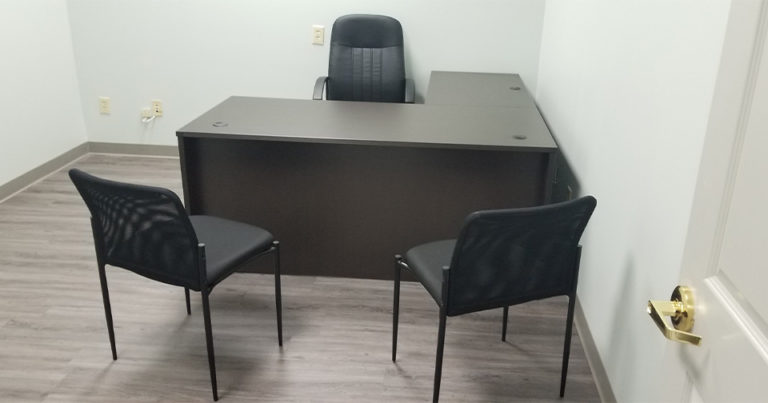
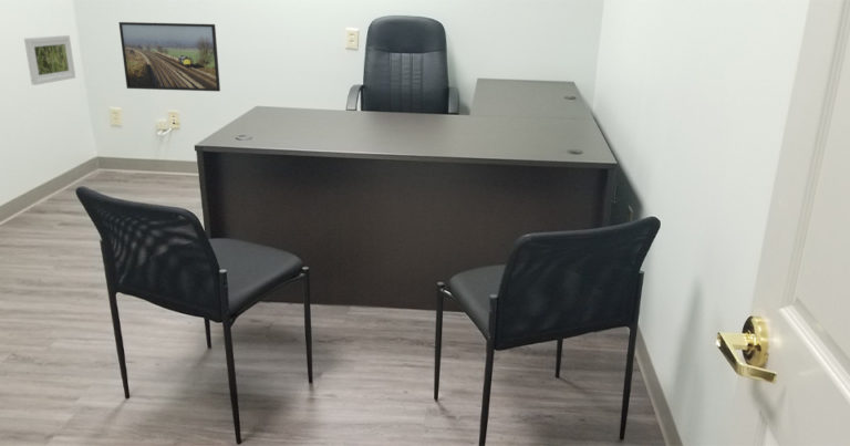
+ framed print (169, 56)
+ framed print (51, 59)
